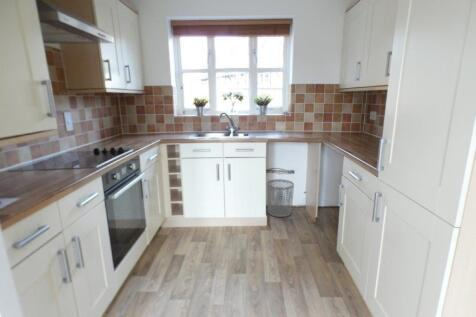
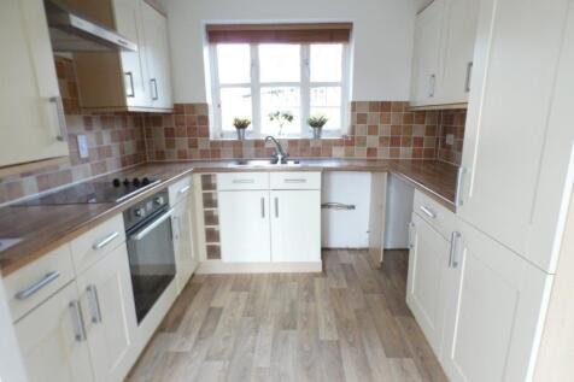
- waste bin (279, 198)
